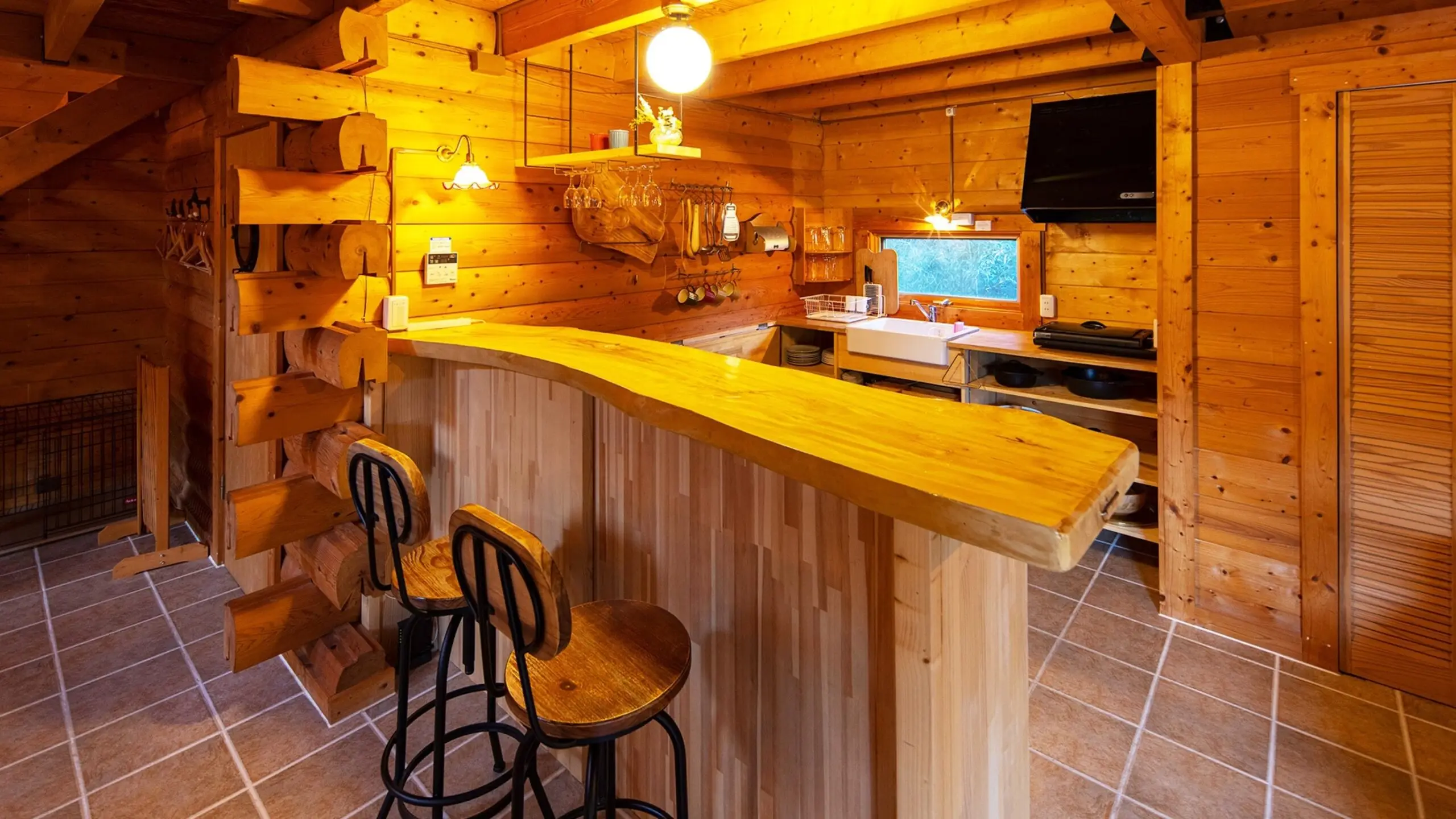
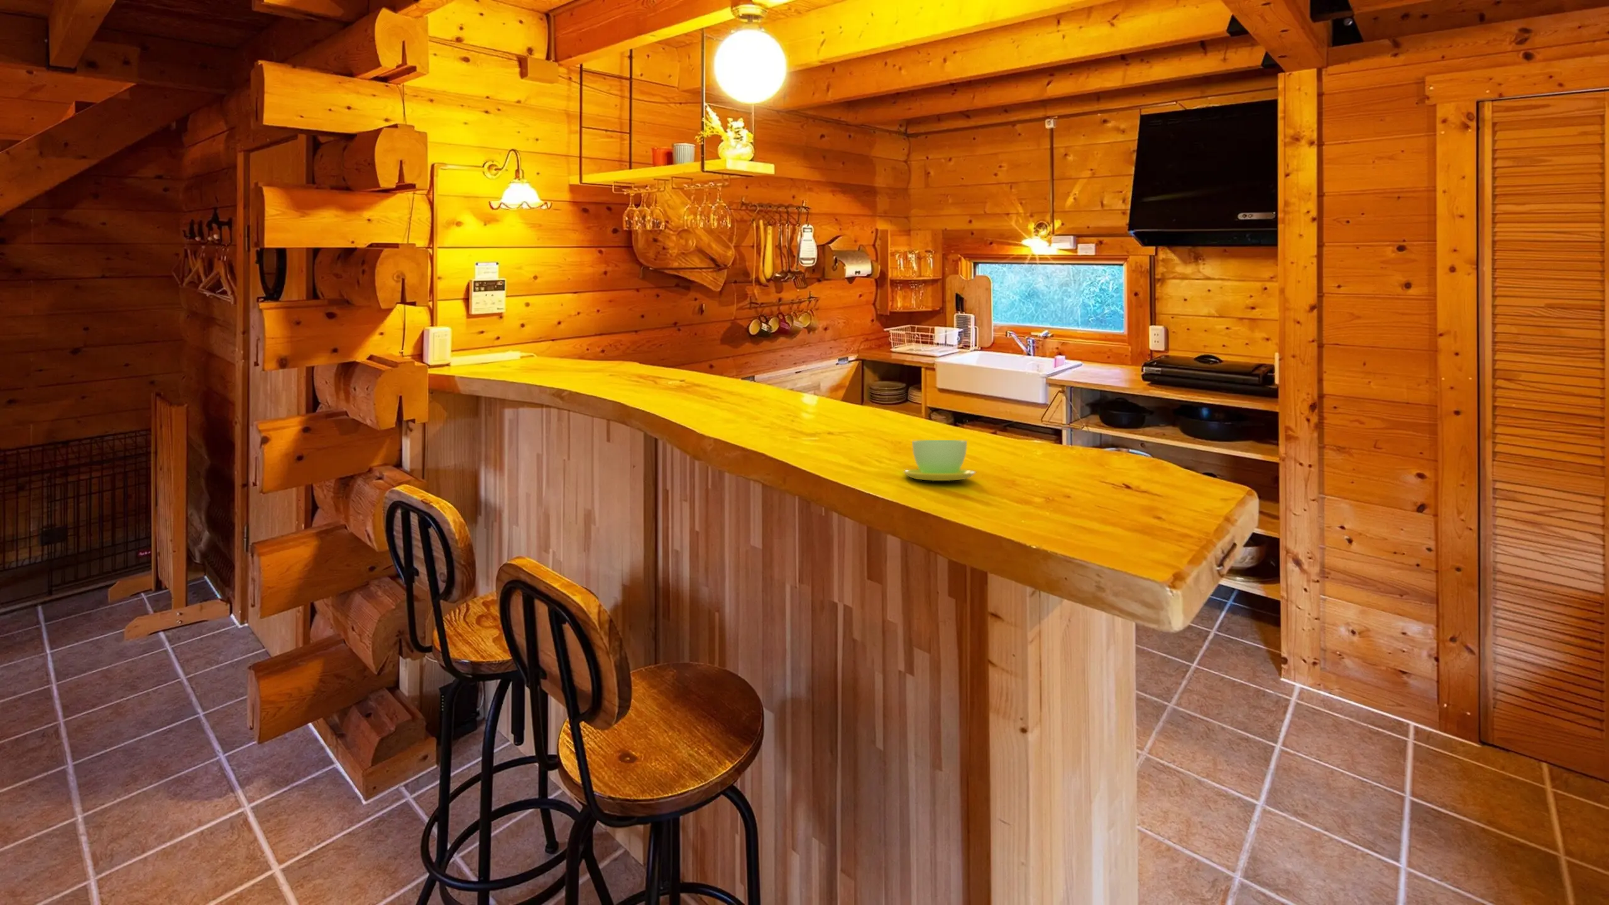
+ cup (940, 460)
